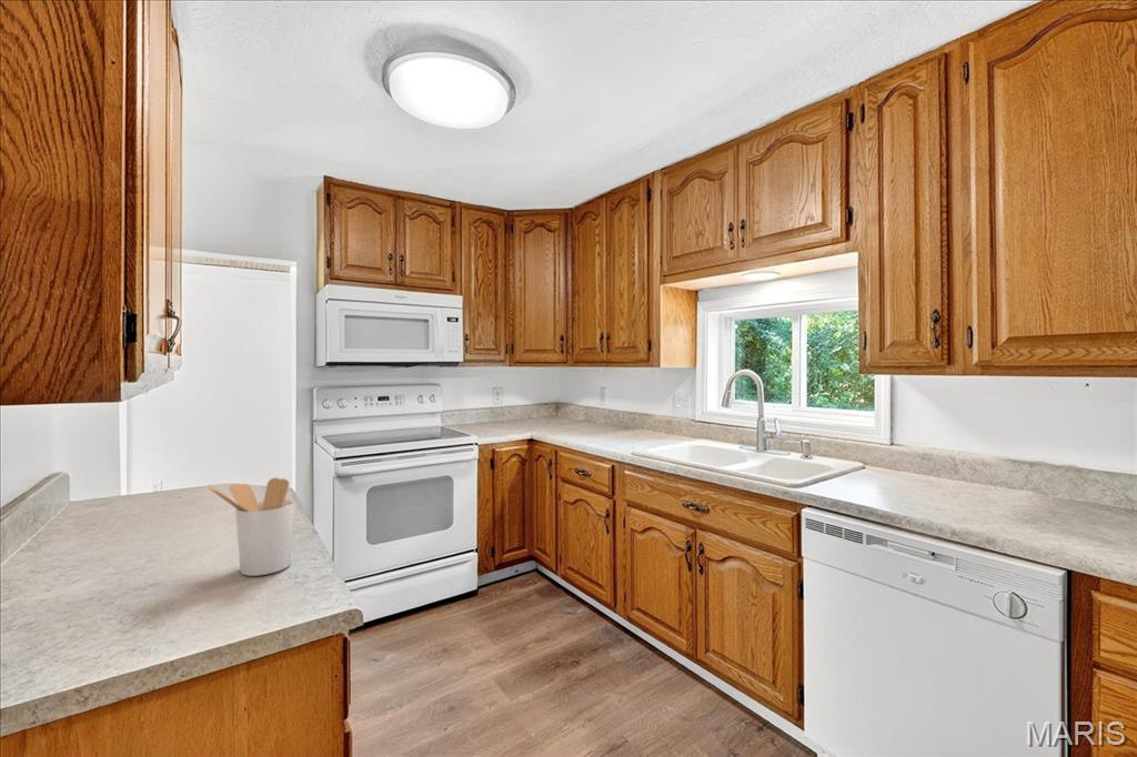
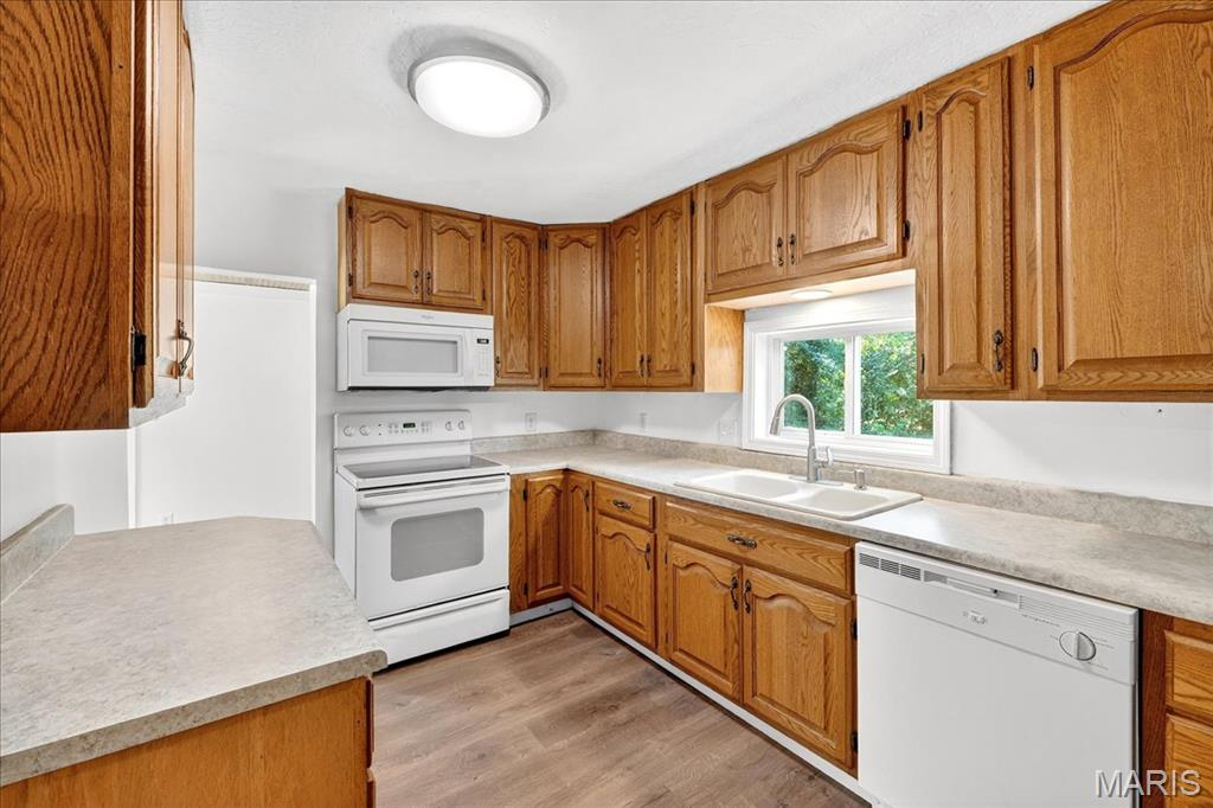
- utensil holder (251, 524)
